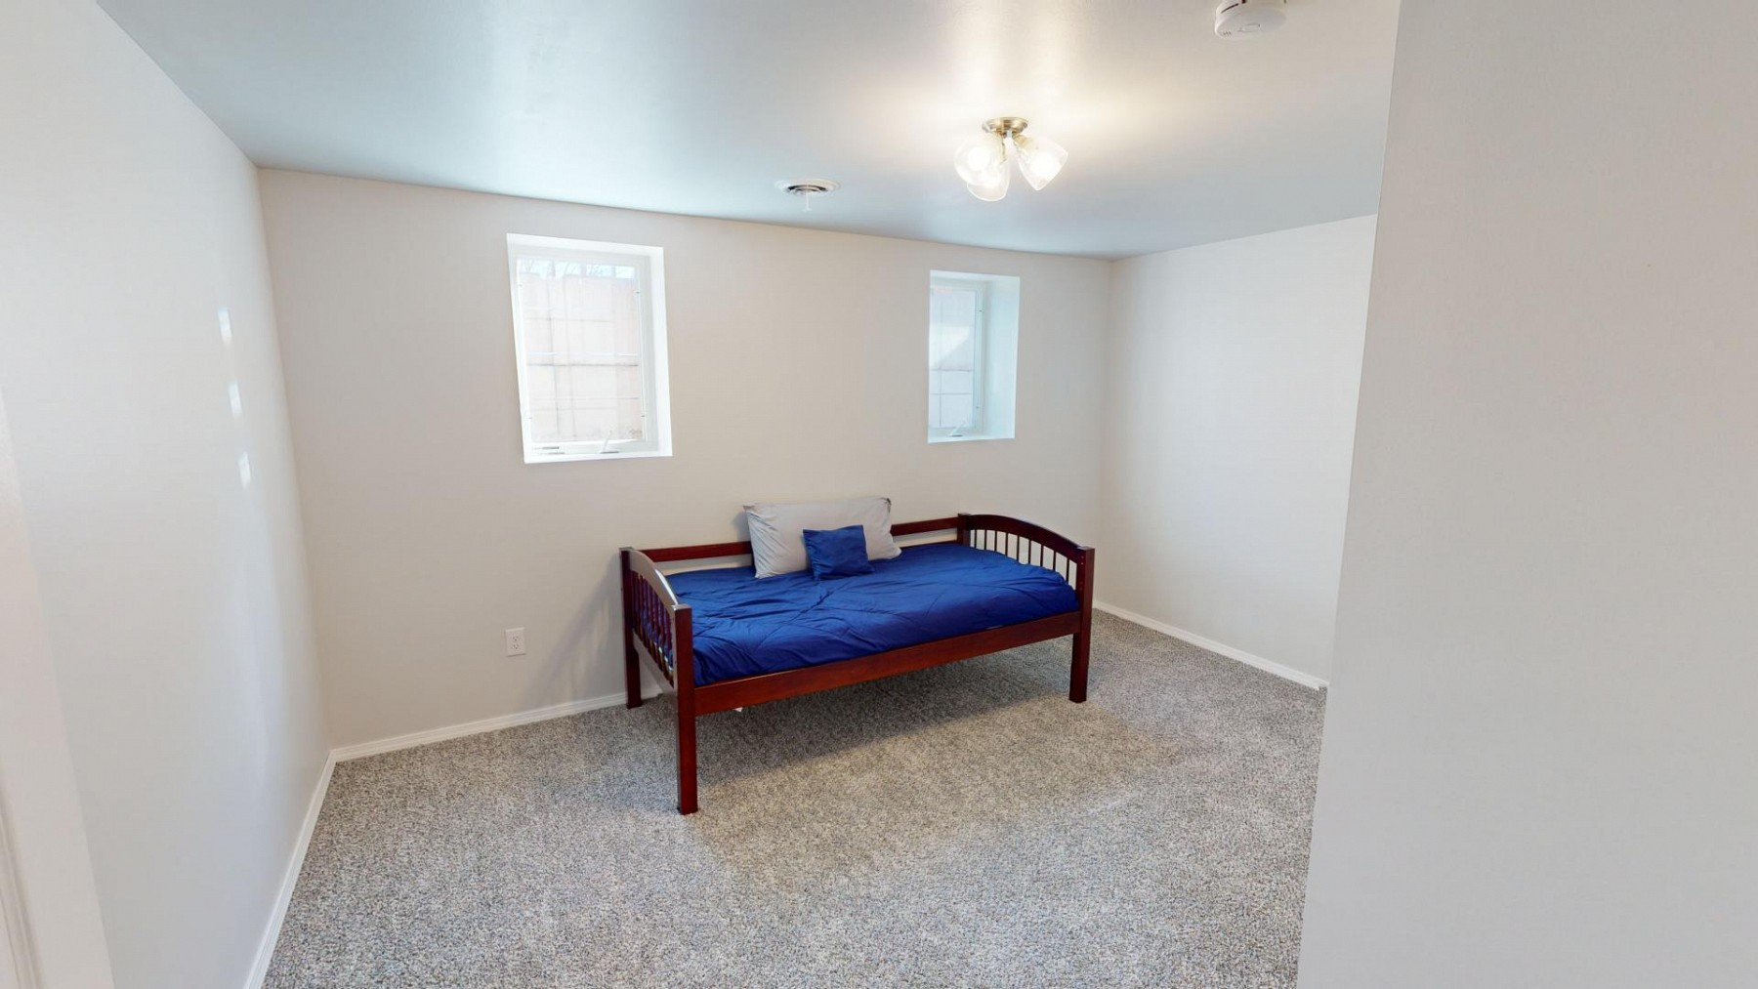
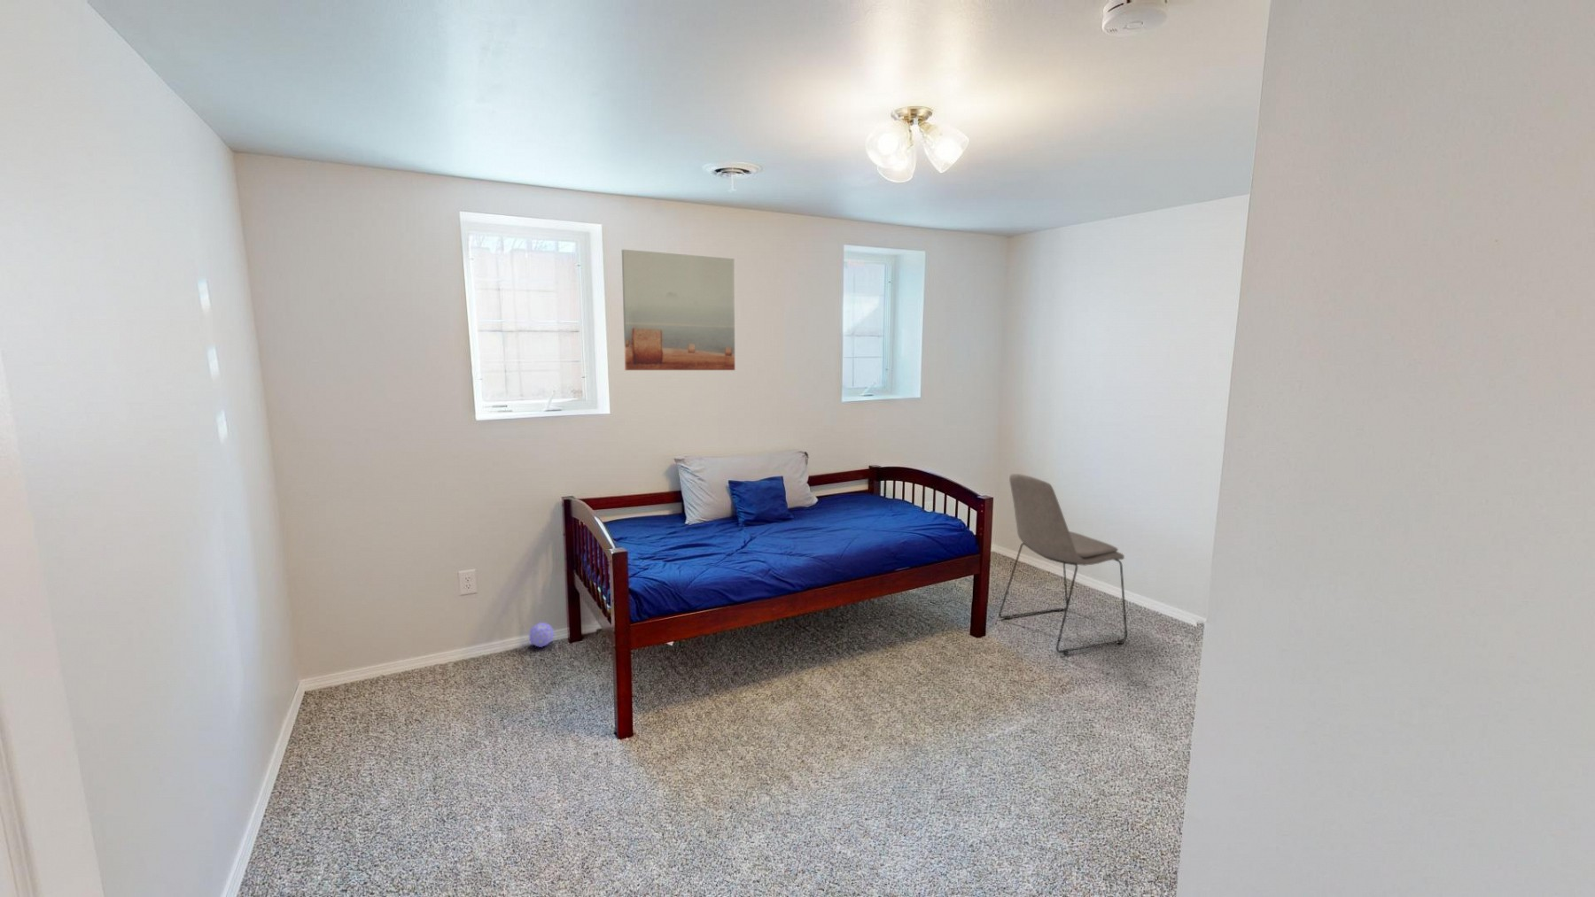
+ wall art (680, 312)
+ chair (1060, 553)
+ ball (541, 634)
